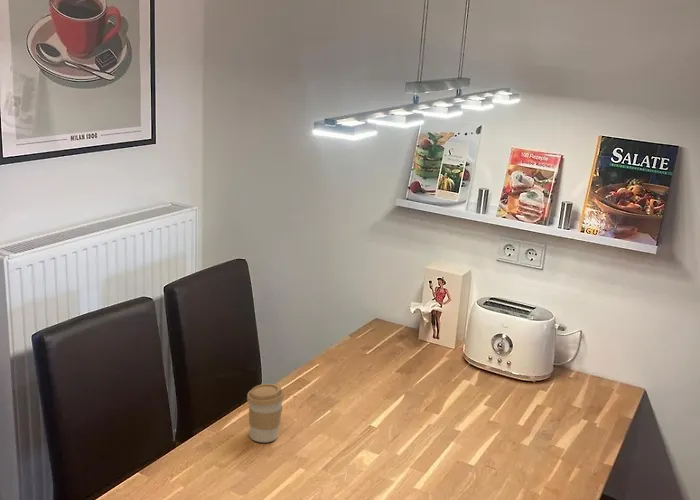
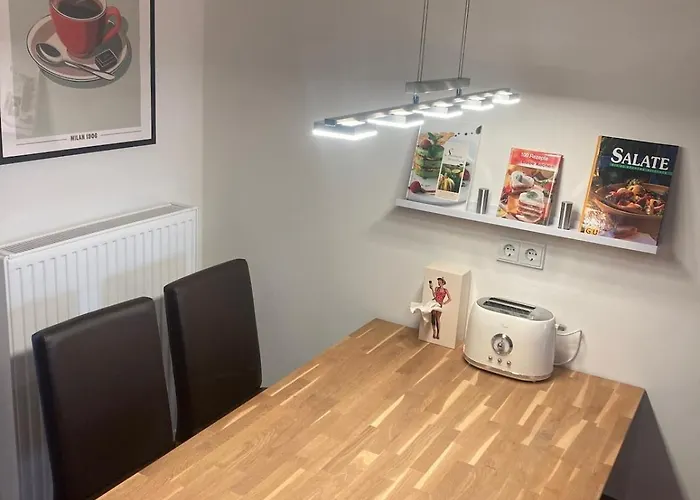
- coffee cup (264, 412)
